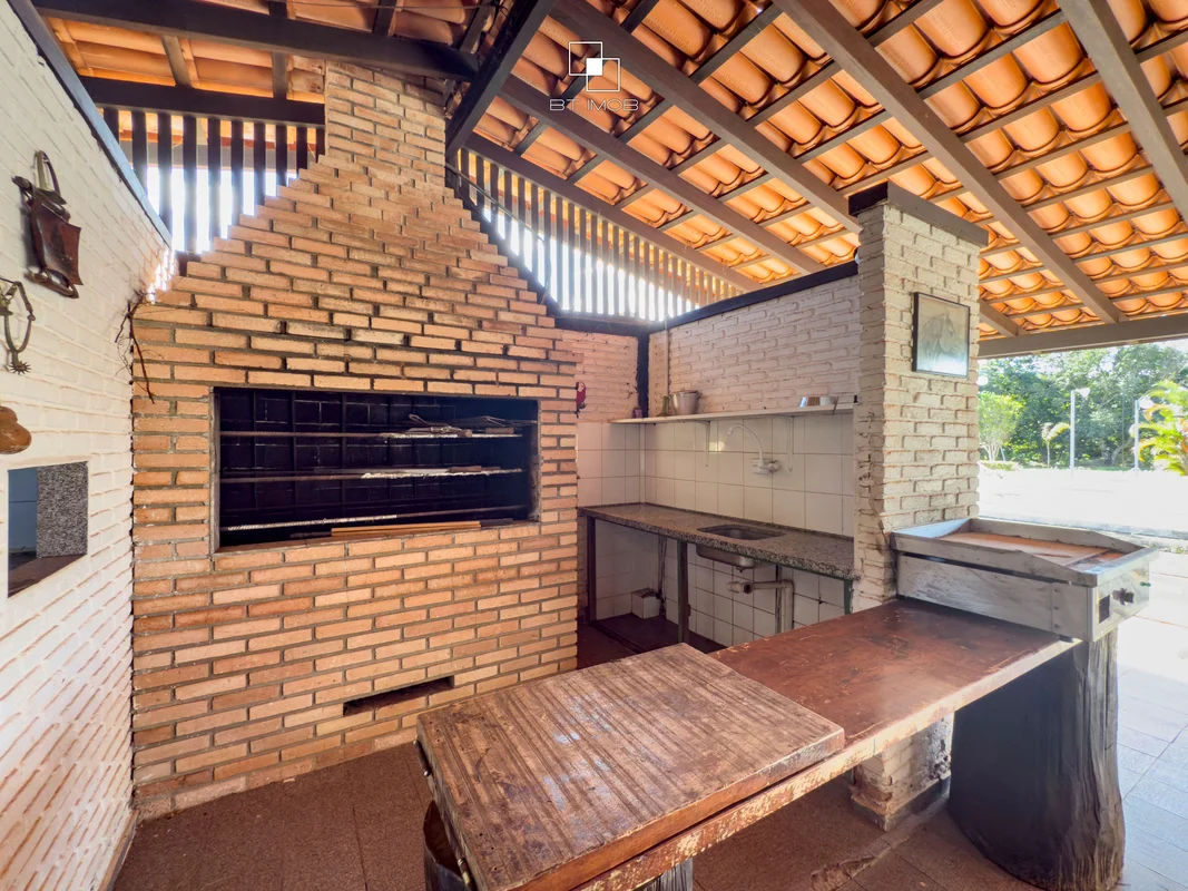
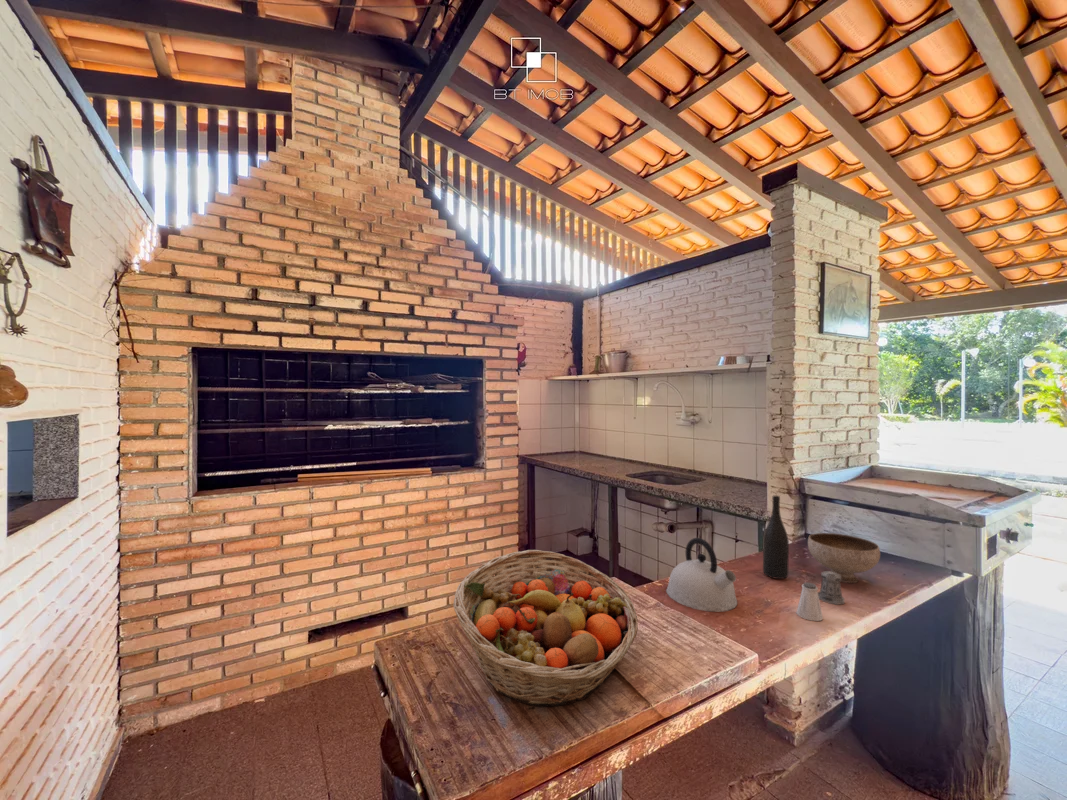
+ kettle (703, 568)
+ pepper shaker (831, 584)
+ fruit basket (548, 617)
+ wine bottle (775, 536)
+ bowl (842, 559)
+ saltshaker (809, 600)
